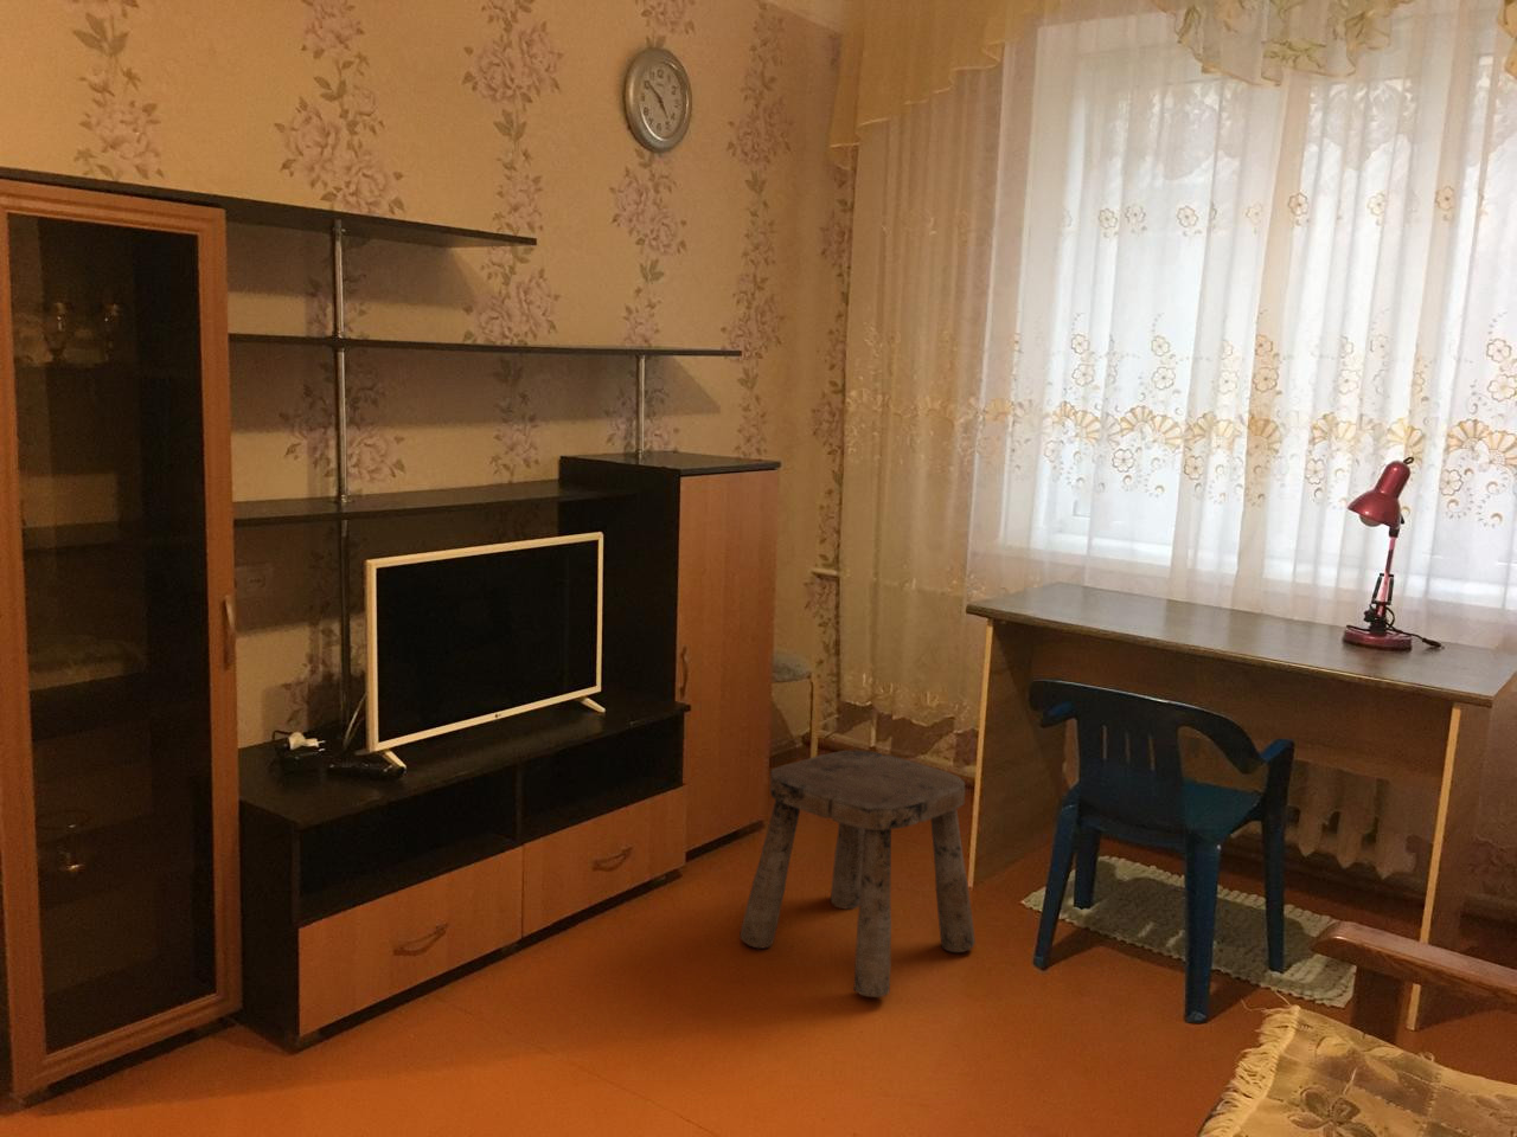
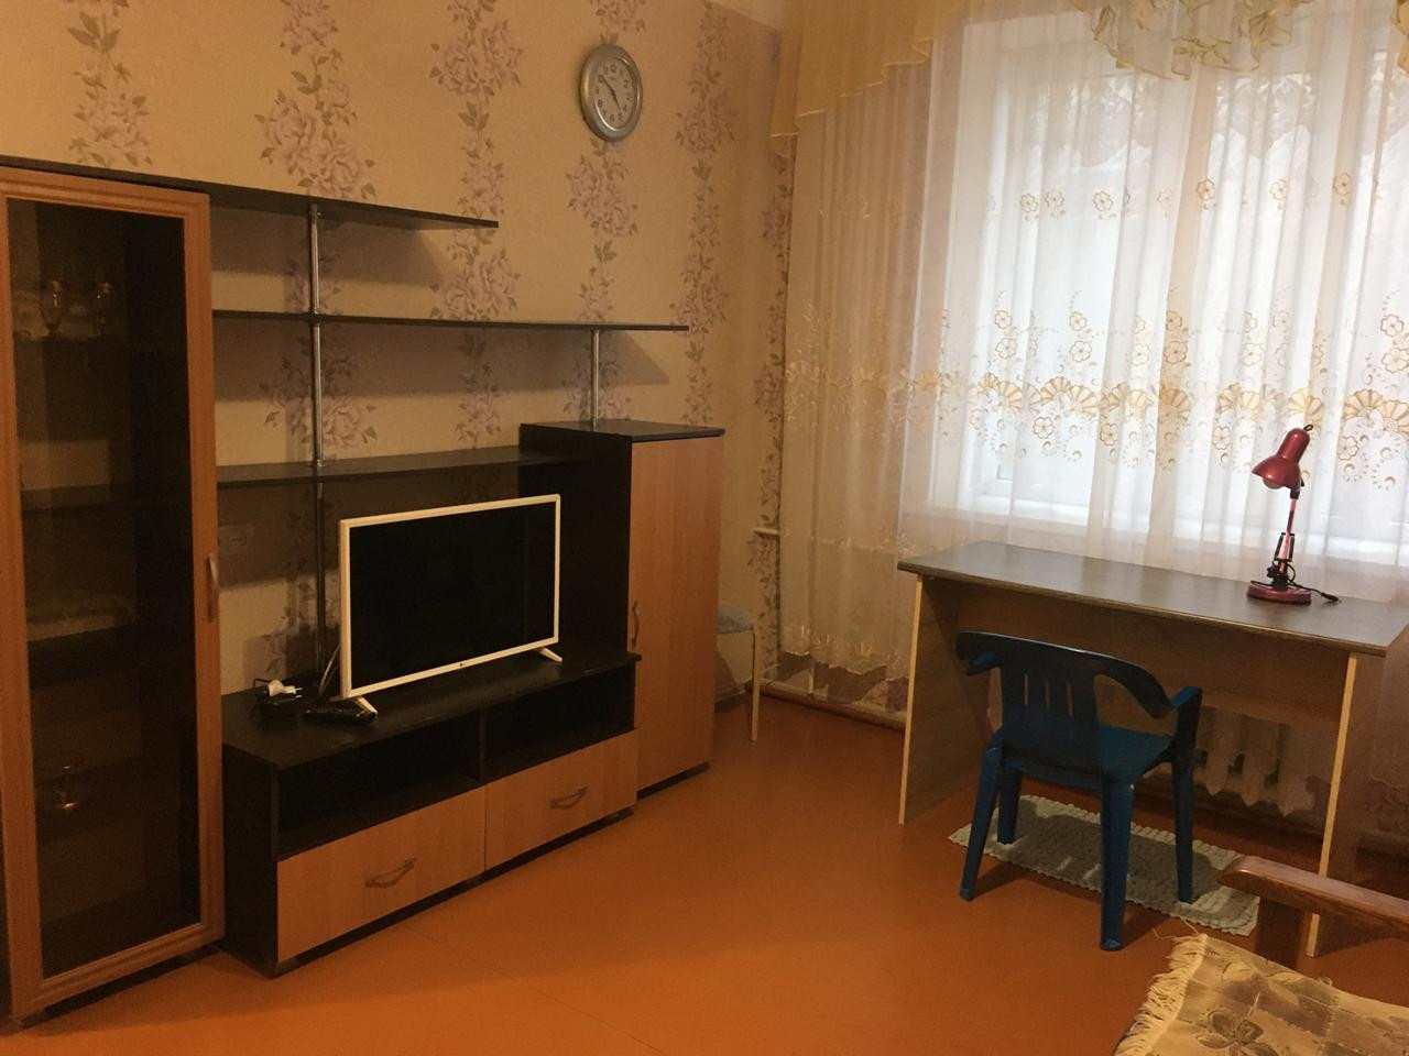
- stool (861, 861)
